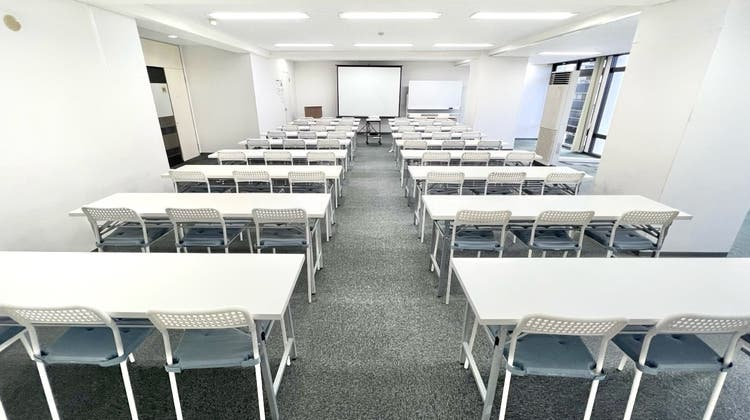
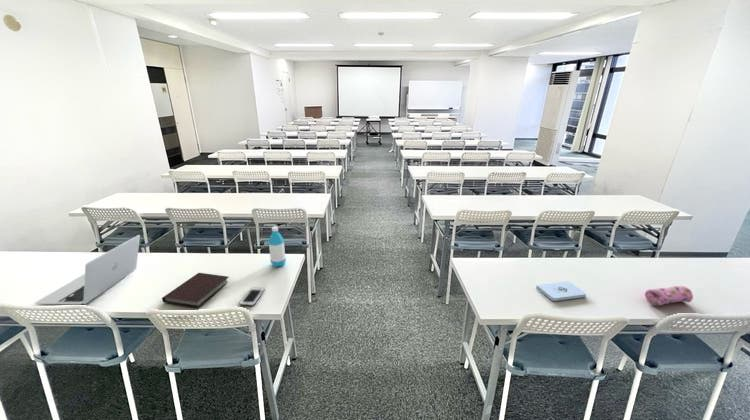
+ cell phone (252, 296)
+ notepad (561, 290)
+ pencil case (669, 295)
+ laptop (91, 267)
+ notebook (197, 288)
+ water bottle (276, 246)
